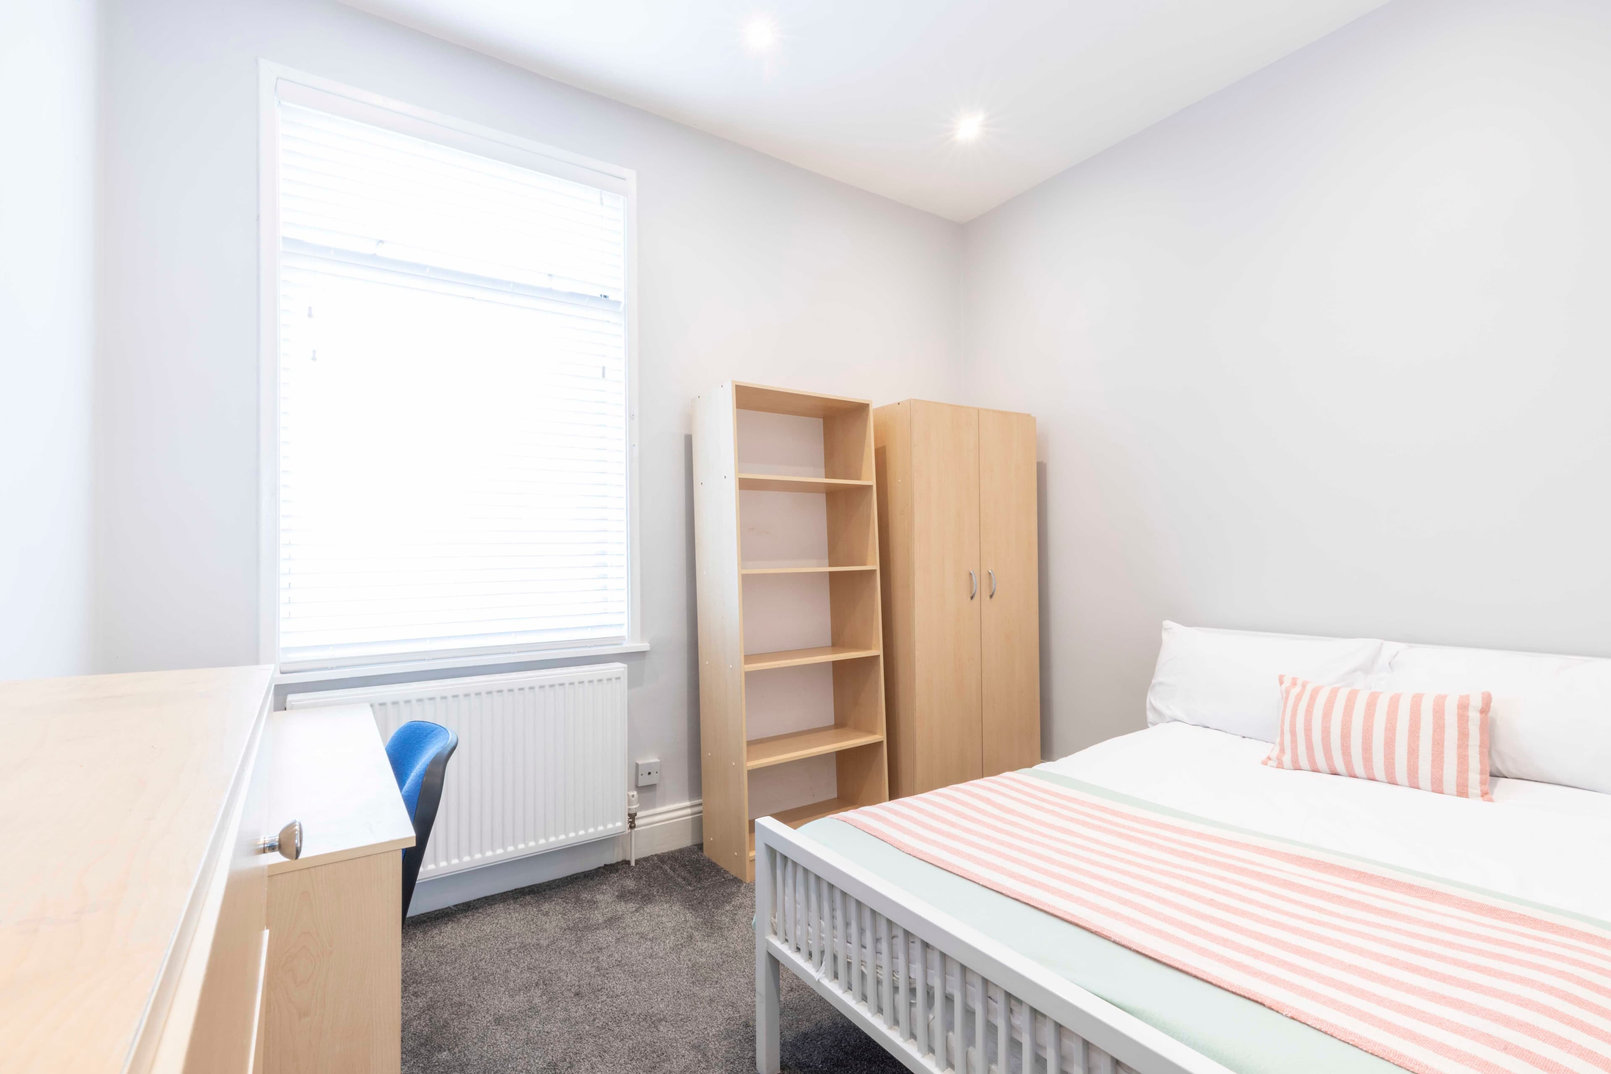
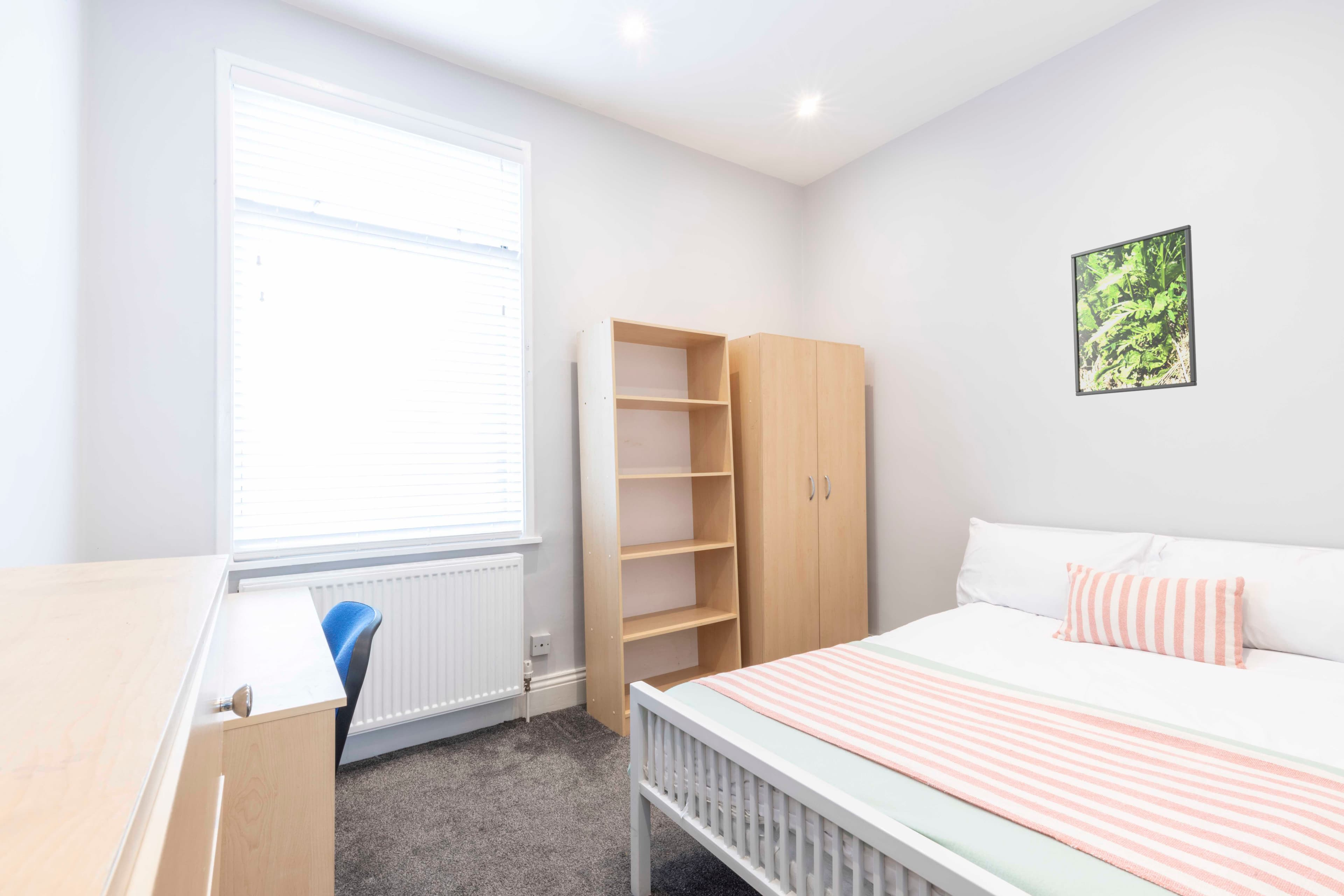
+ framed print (1129, 316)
